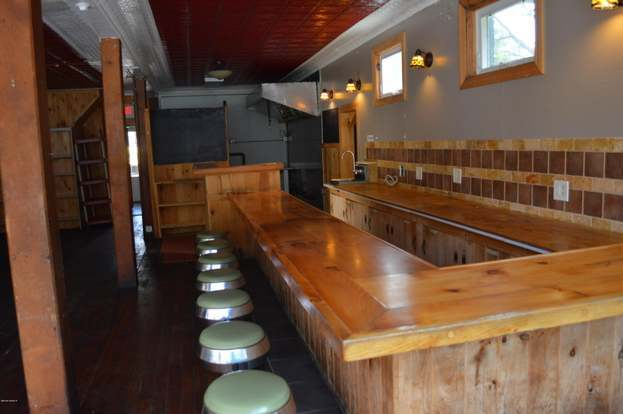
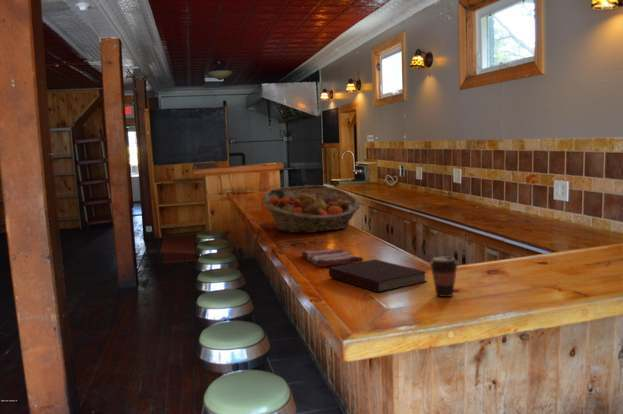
+ notebook (376, 274)
+ dish towel (330, 255)
+ fruit basket (311, 207)
+ coffee cup (444, 276)
